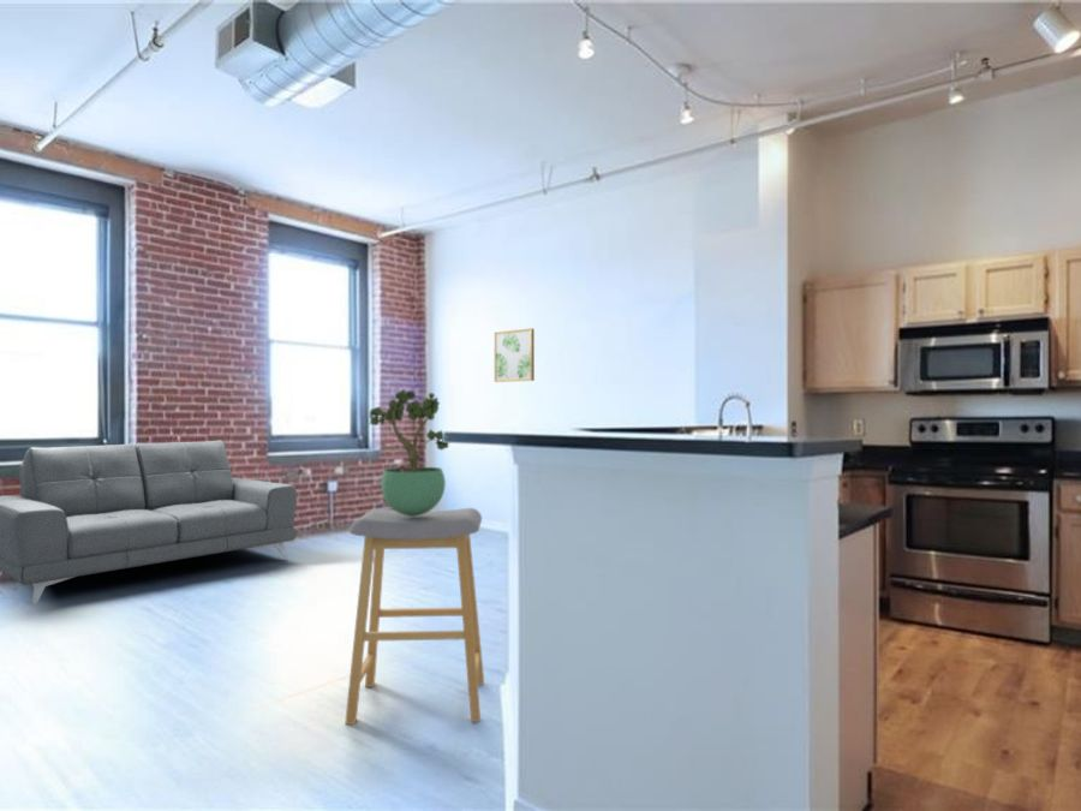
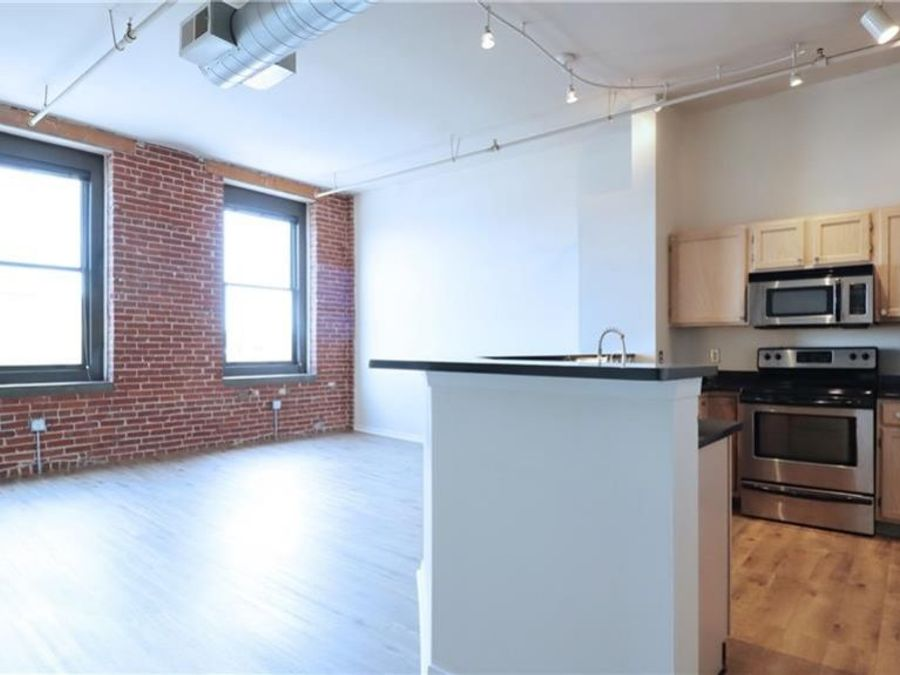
- potted plant (410, 451)
- wall art (513, 356)
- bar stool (419, 608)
- sofa (150, 506)
